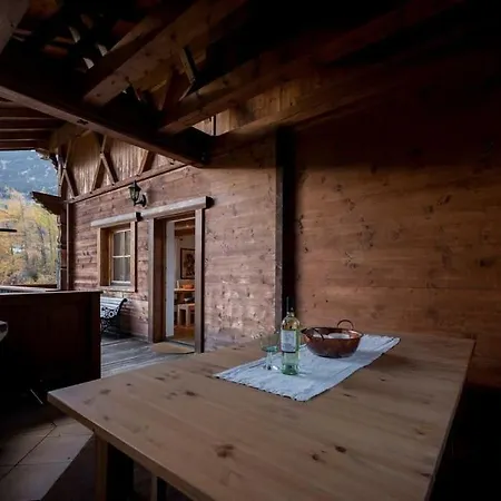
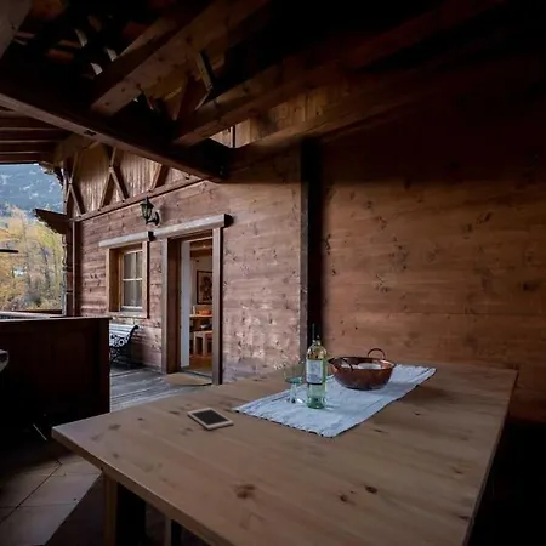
+ cell phone (209, 417)
